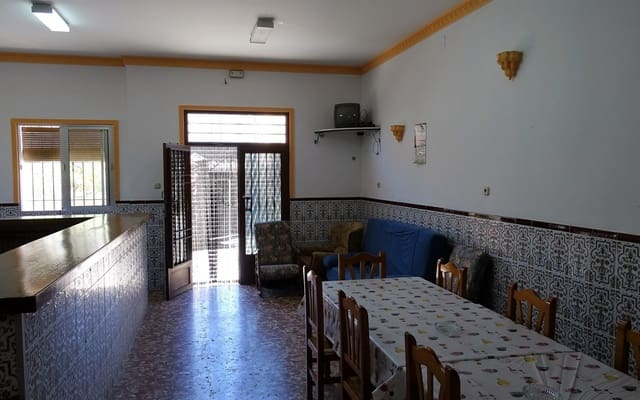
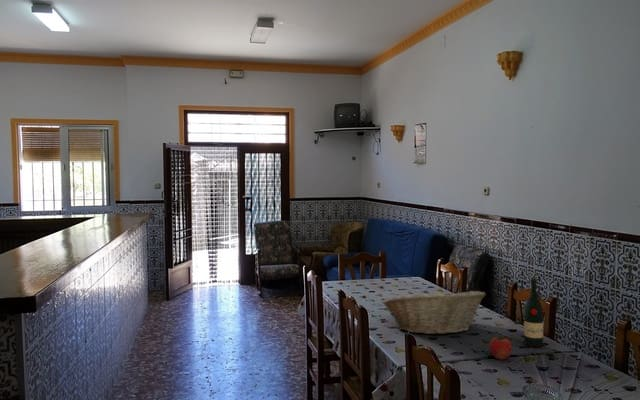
+ fruit basket (433, 306)
+ wine bottle (533, 310)
+ apple (500, 345)
